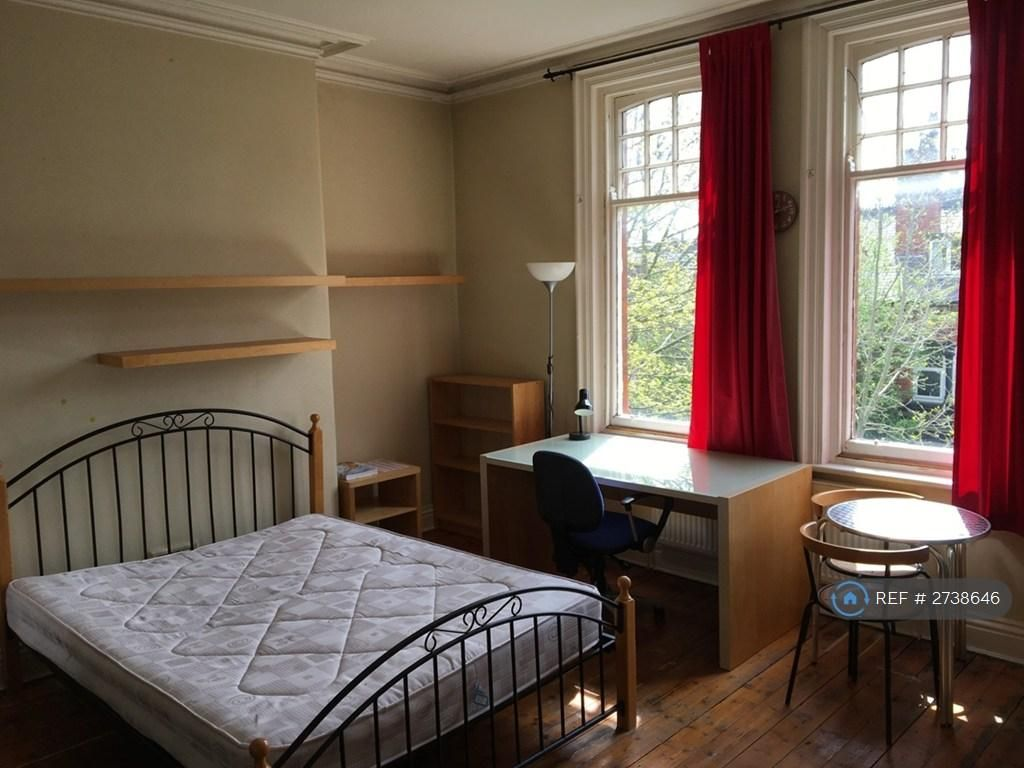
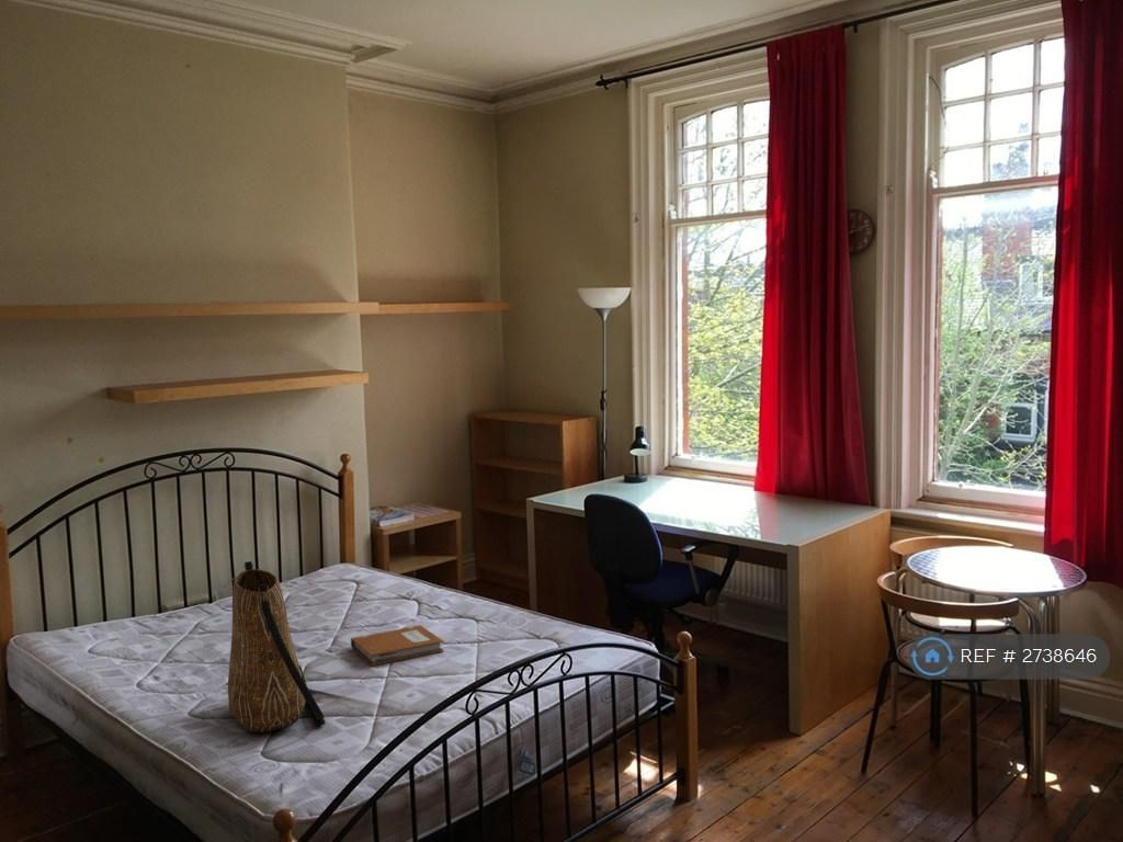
+ tote bag (268, 642)
+ notebook (398, 642)
